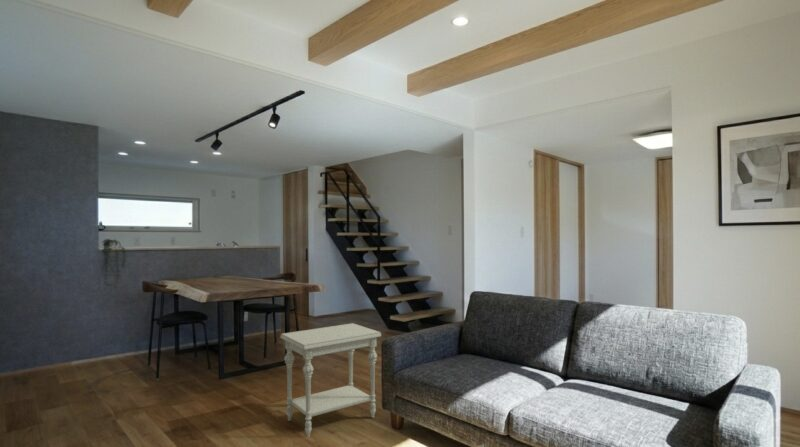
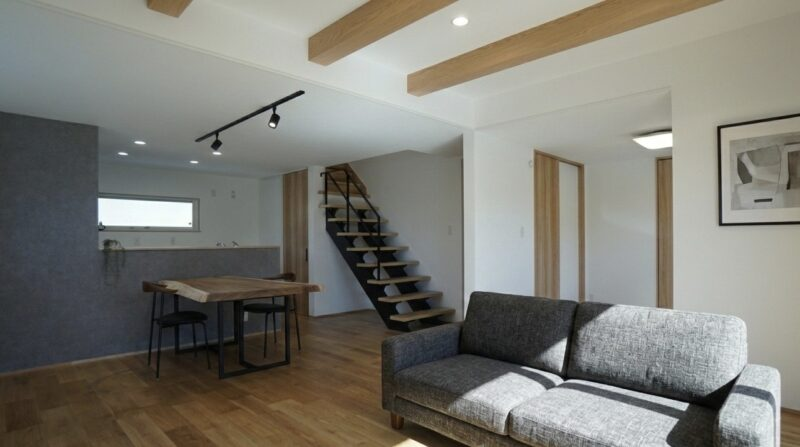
- side table (336, 388)
